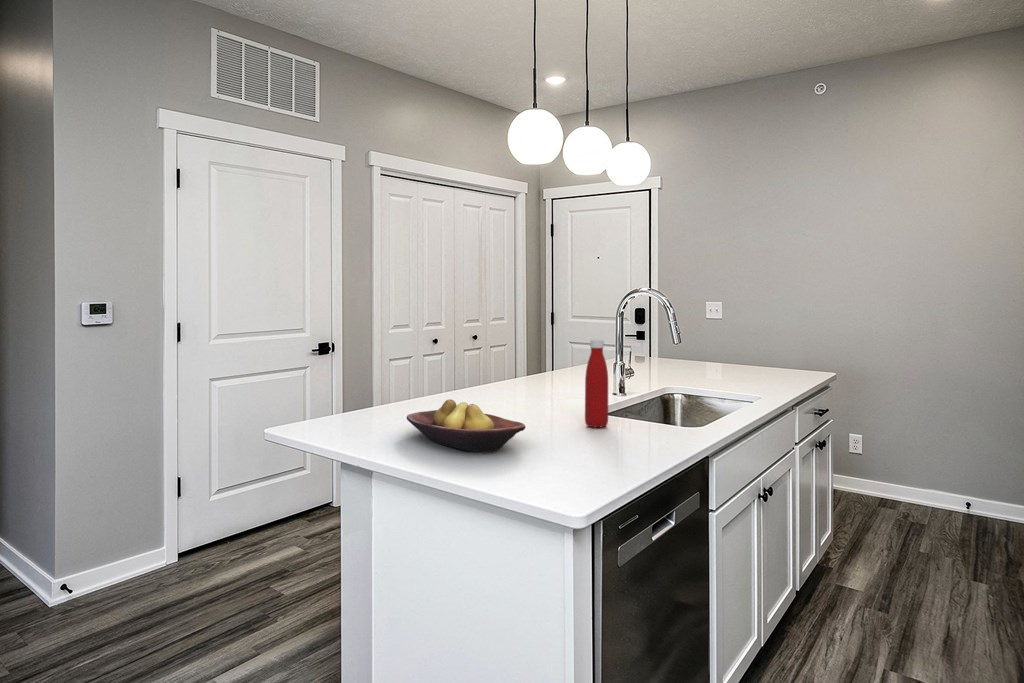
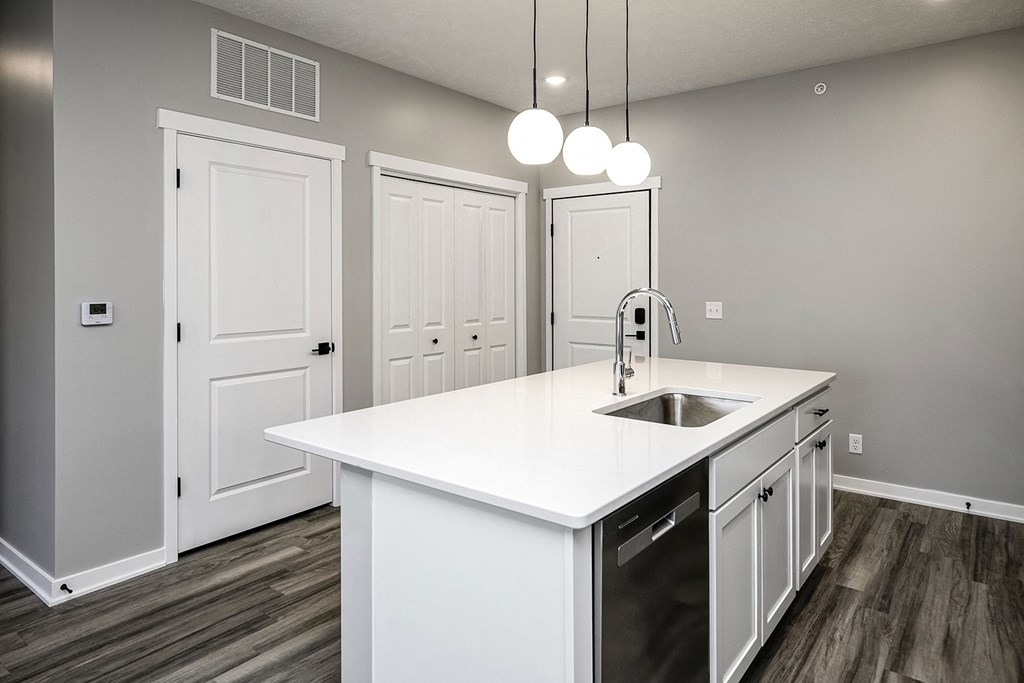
- fruit bowl (463, 421)
- bottle (596, 382)
